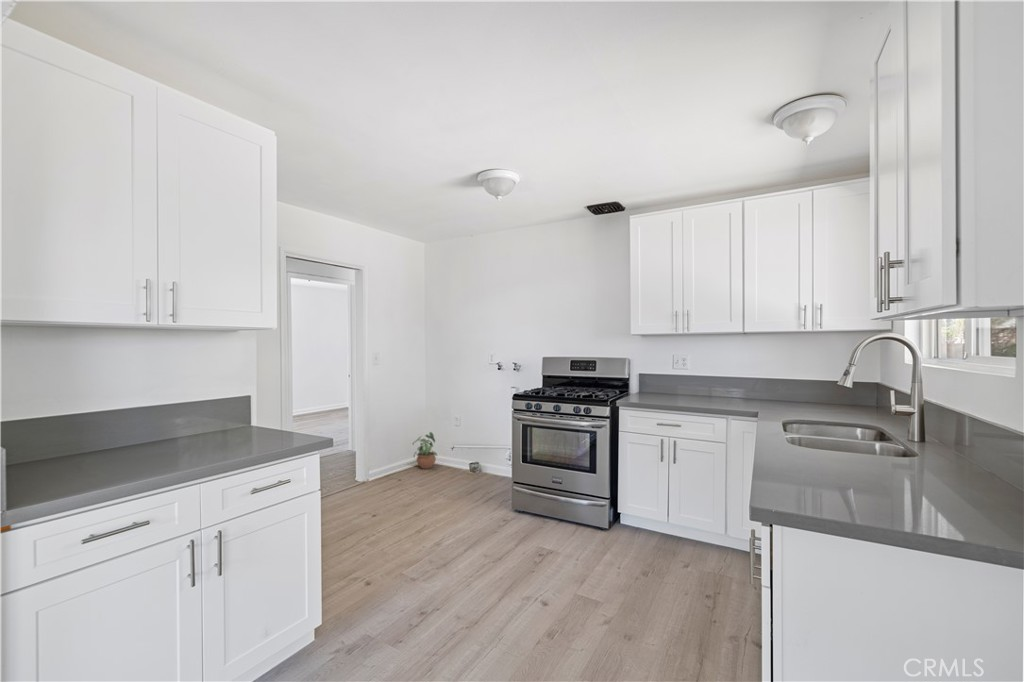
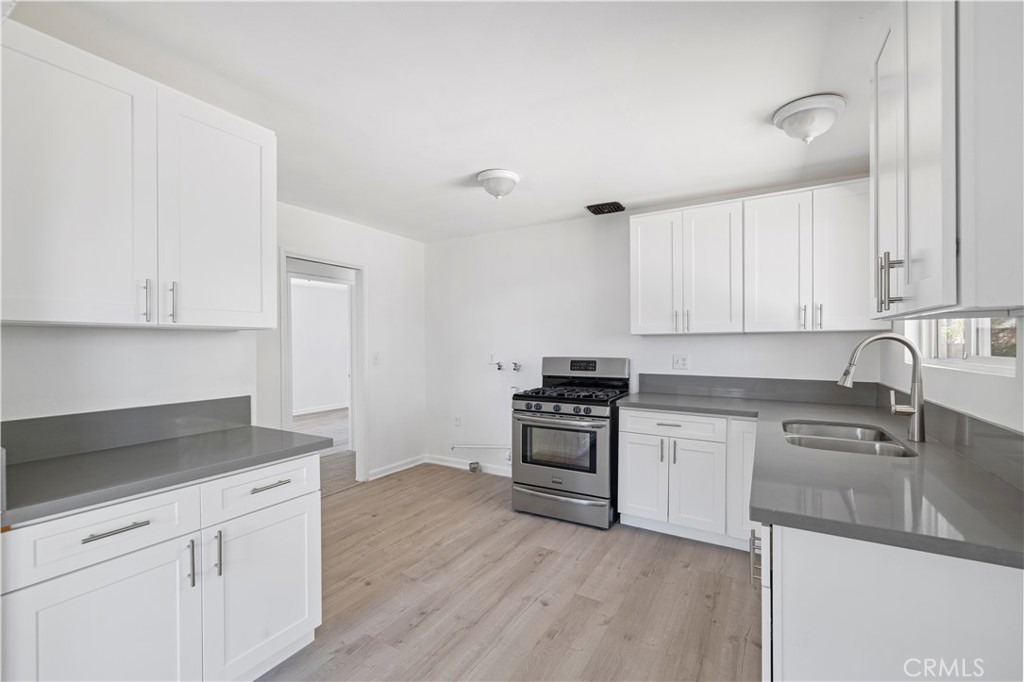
- potted plant (427, 449)
